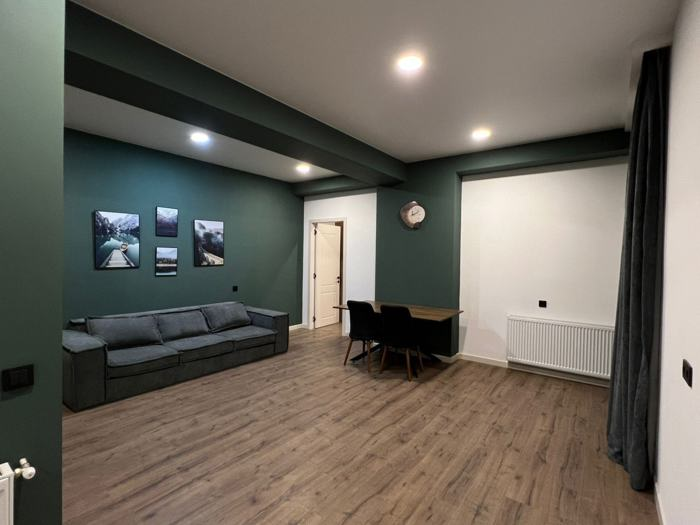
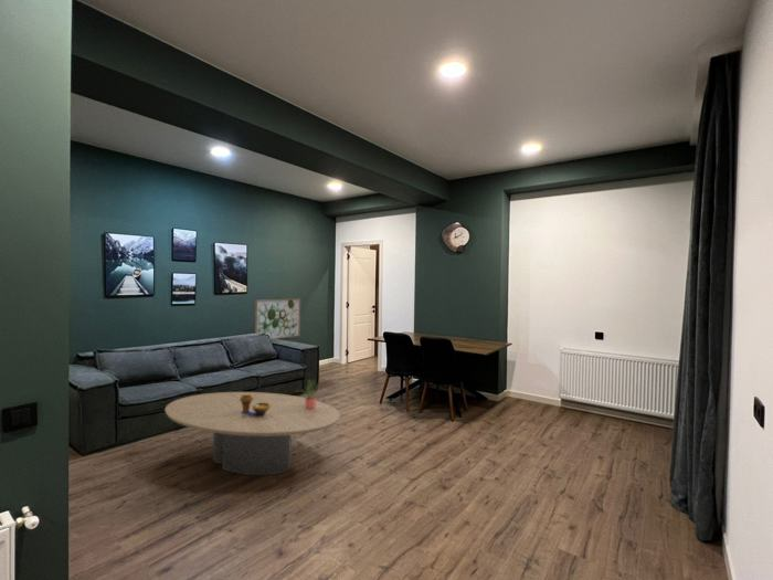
+ decorative bowl (254, 404)
+ potted plant (308, 391)
+ coffee table (251, 435)
+ wall art (278, 318)
